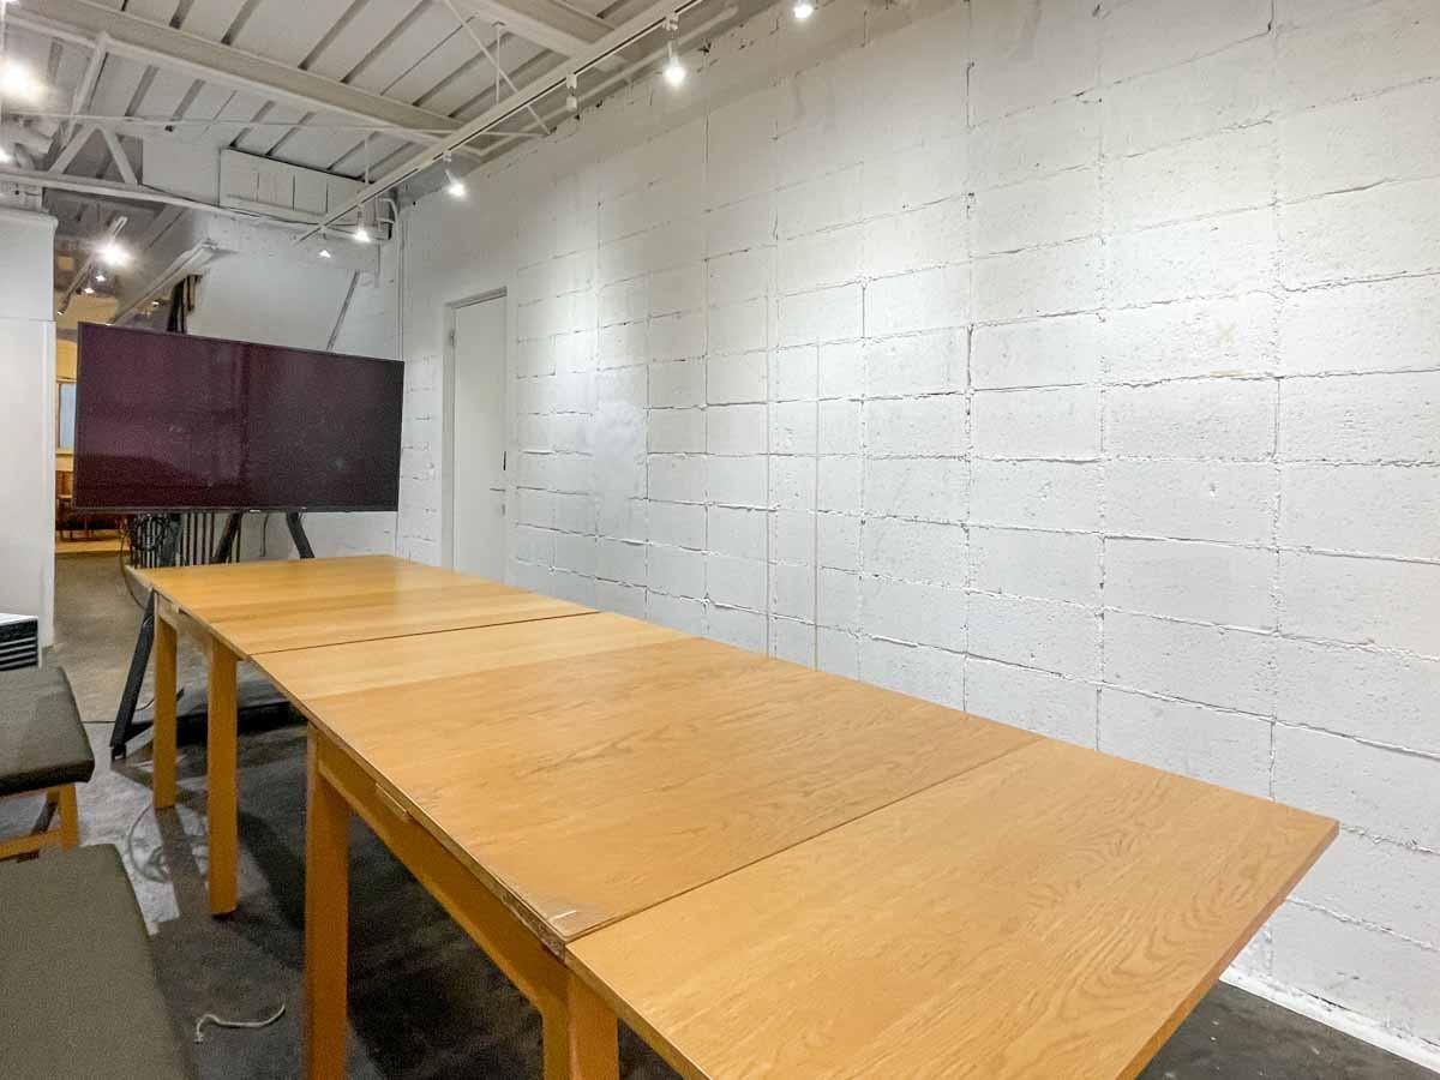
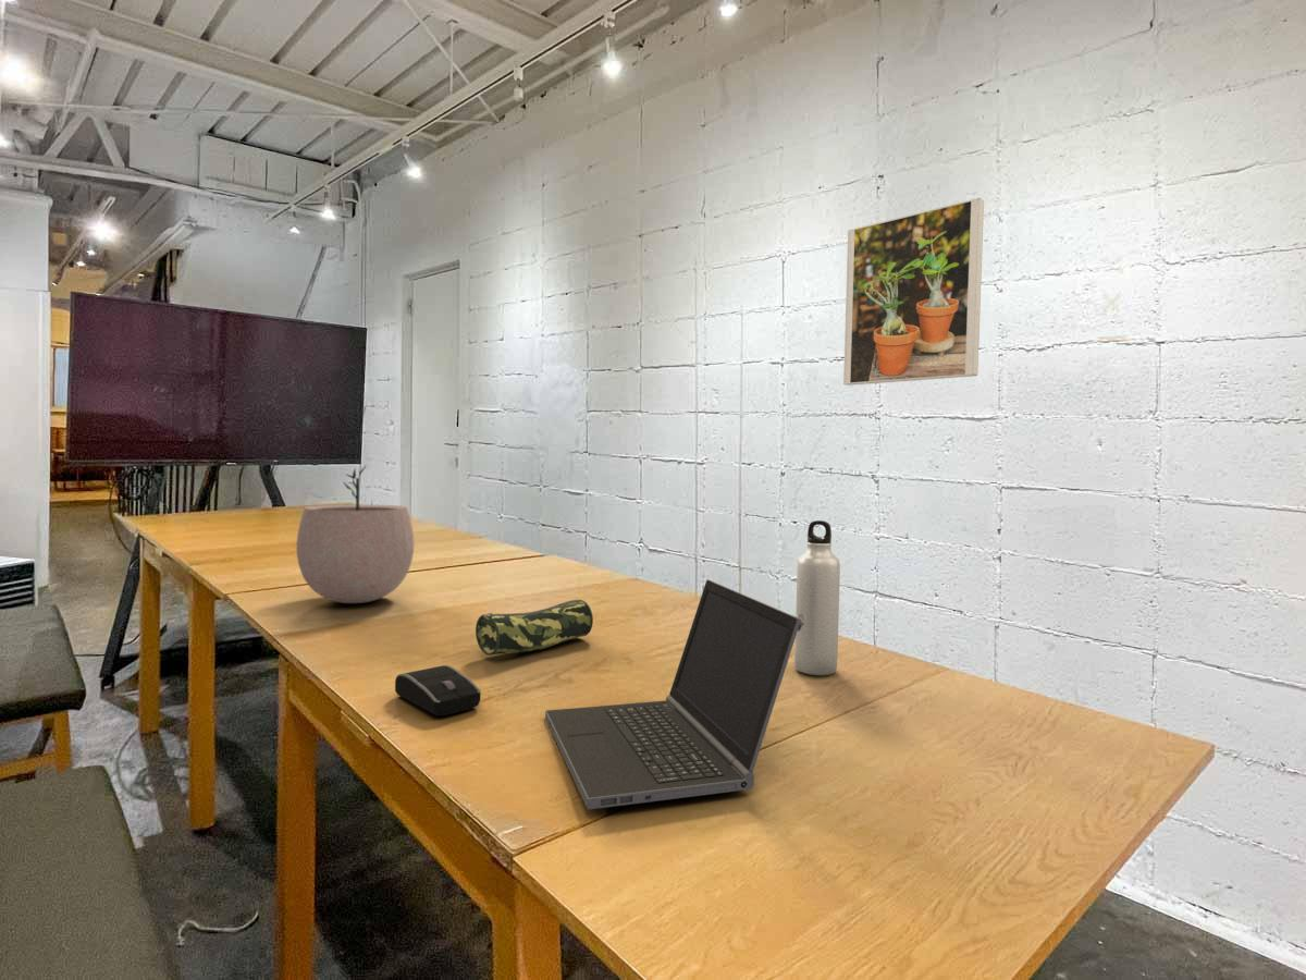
+ water bottle (817, 596)
+ computer mouse (438, 688)
+ plant pot (356, 534)
+ pencil case (533, 627)
+ laptop computer (674, 679)
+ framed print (909, 298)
